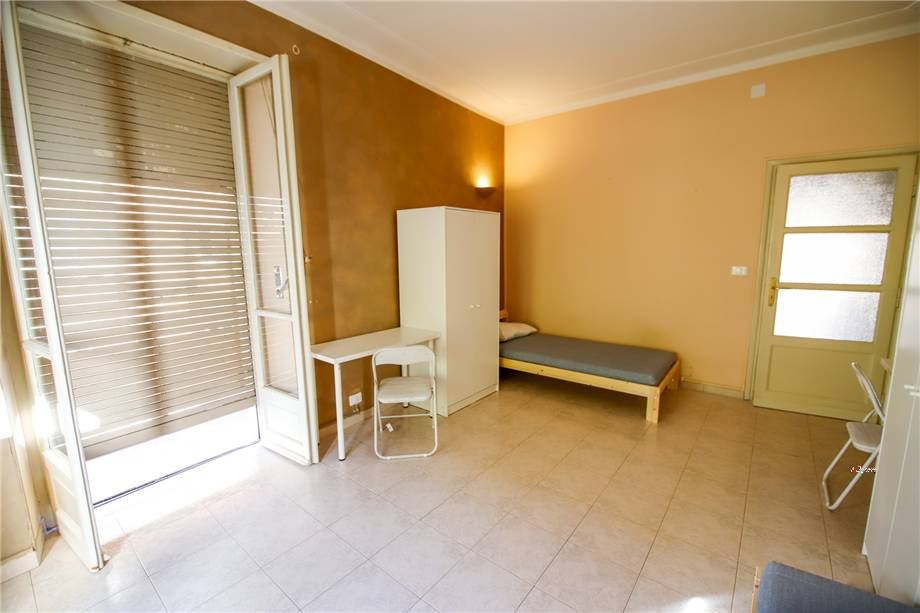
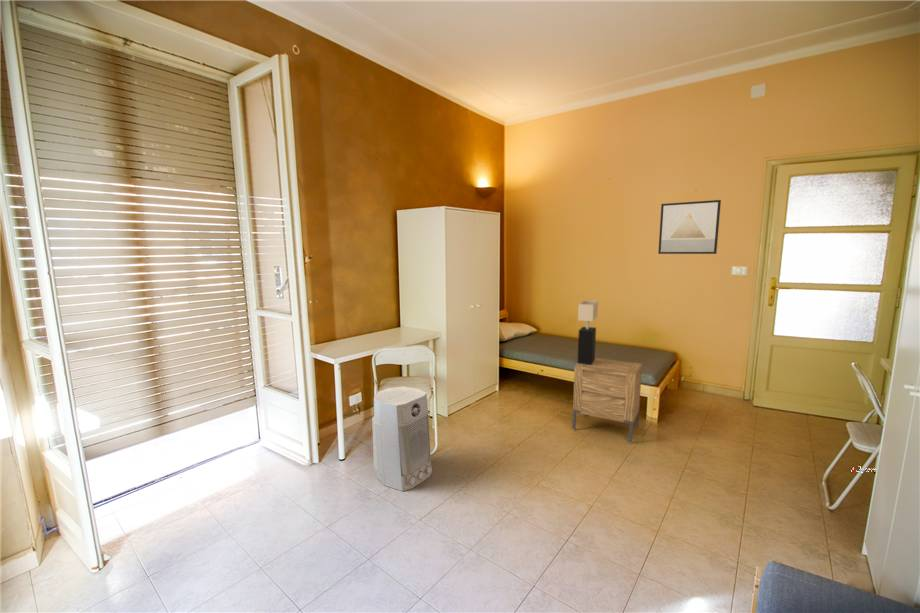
+ air purifier (400, 434)
+ table lamp (587, 331)
+ wall art (688, 228)
+ nightstand (607, 396)
